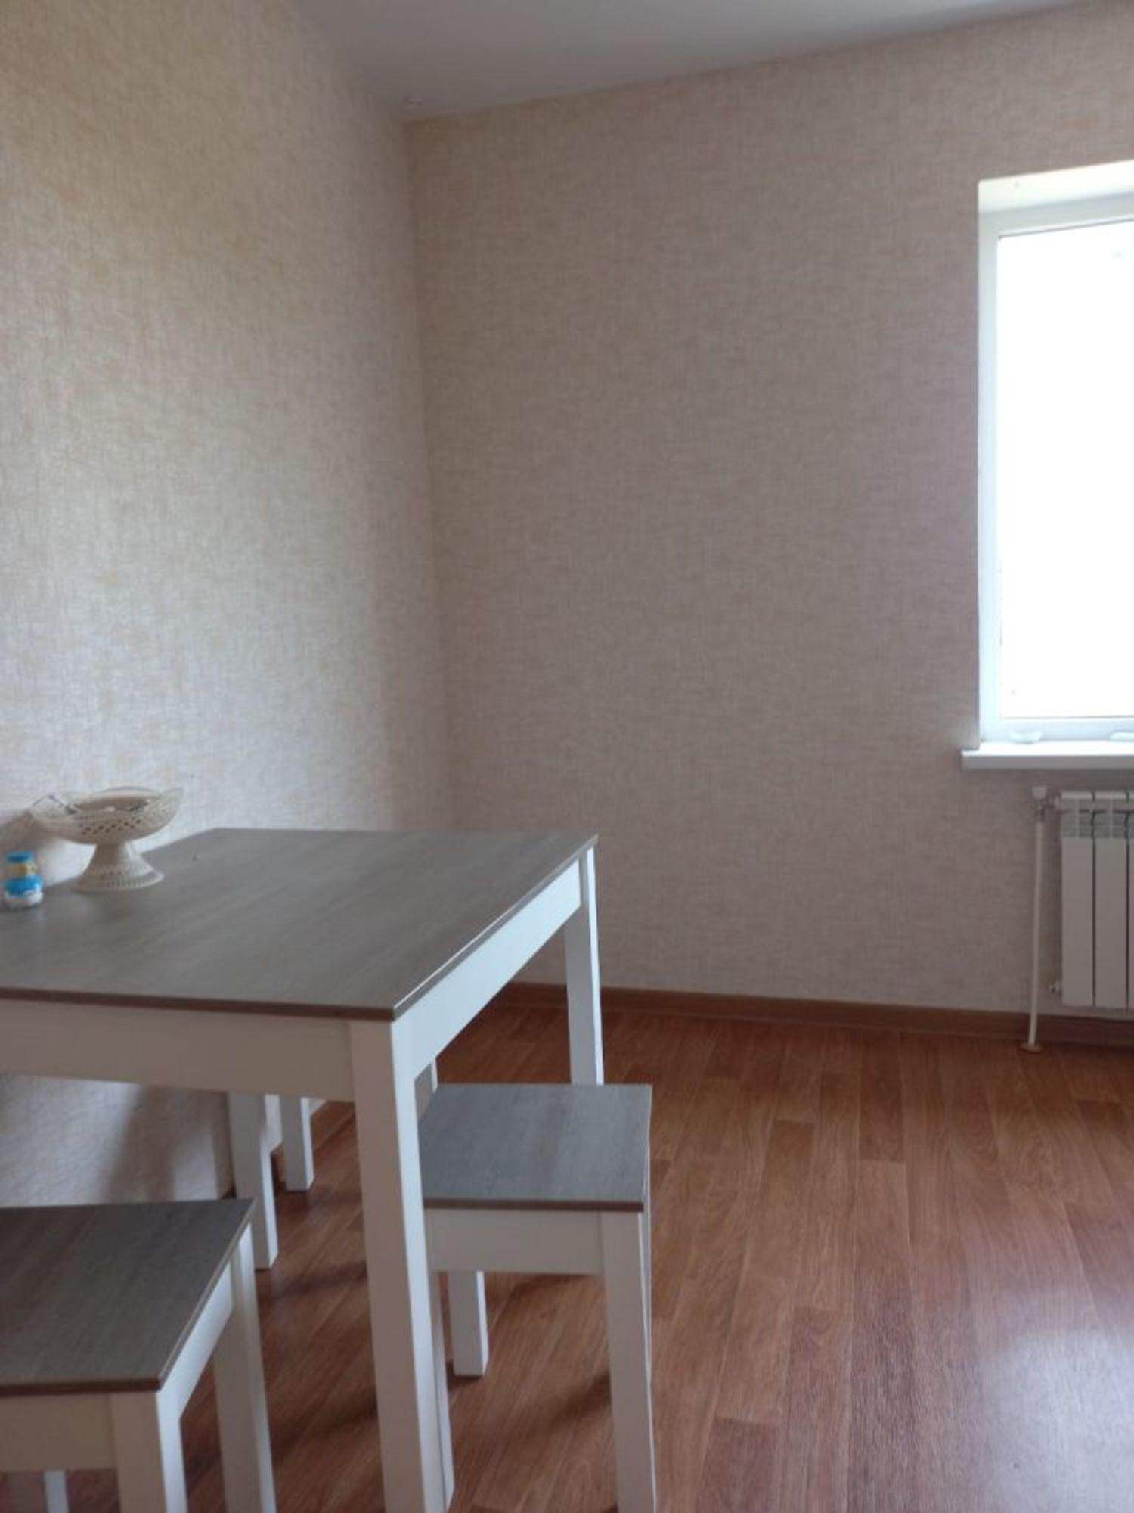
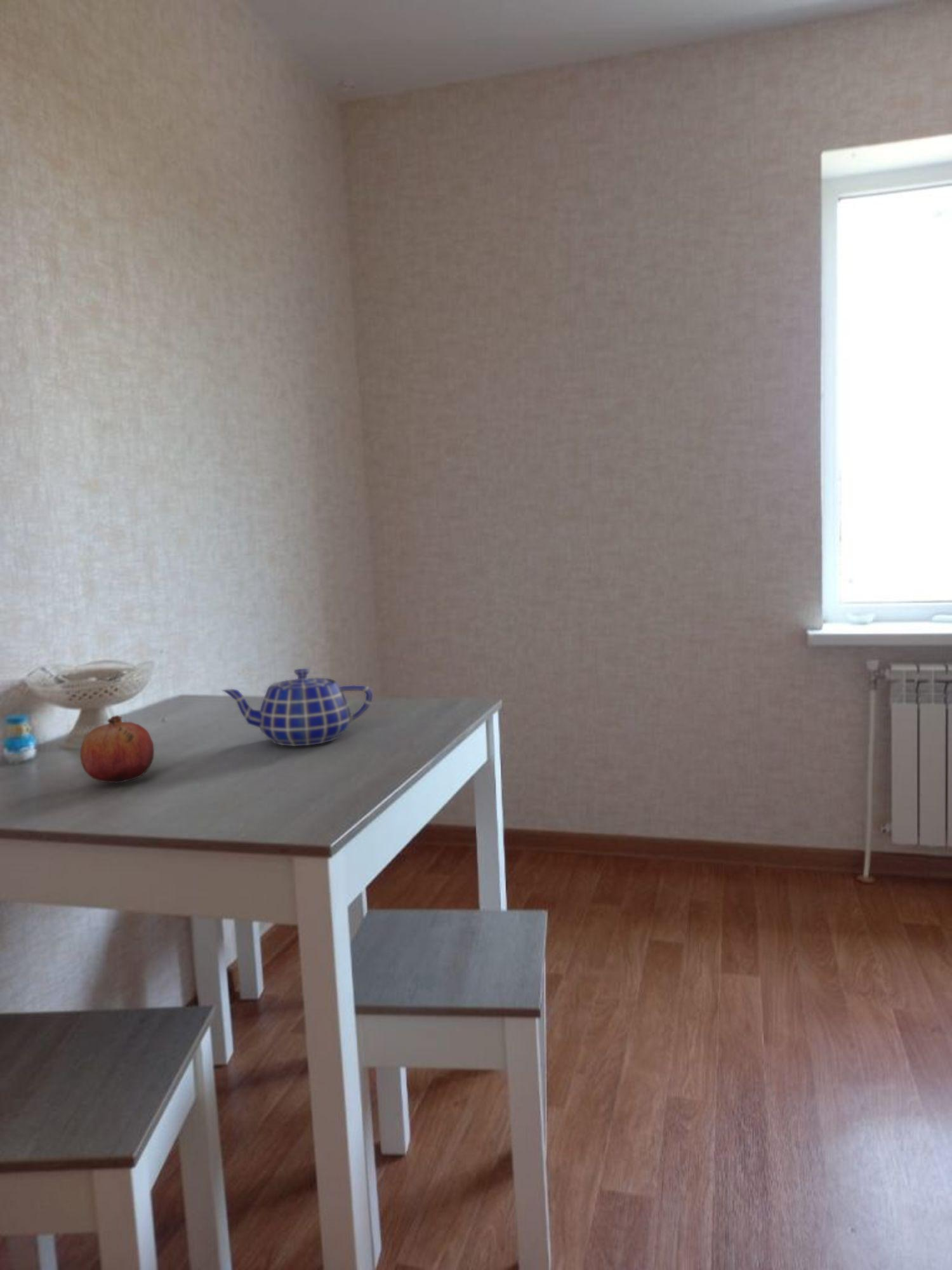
+ fruit (117, 749)
+ teapot (299, 704)
